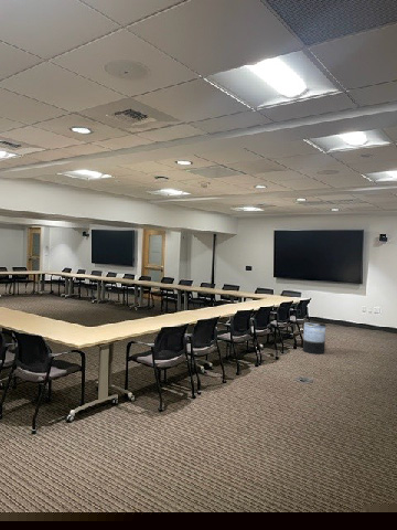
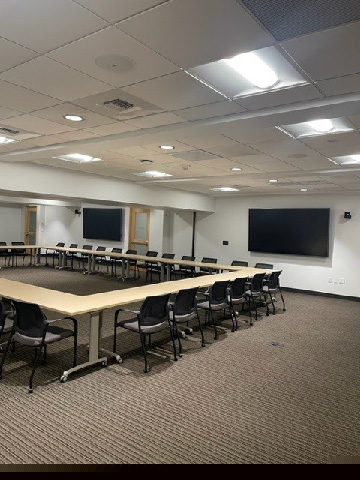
- trash can (314, 337)
